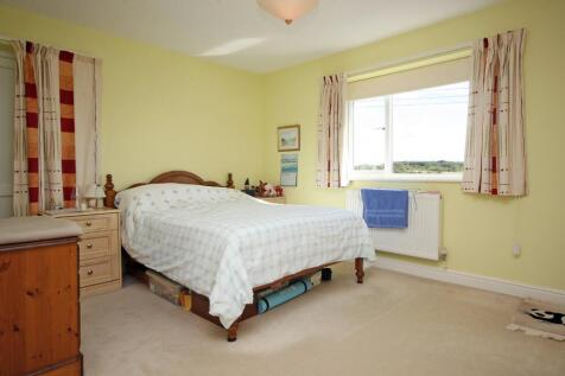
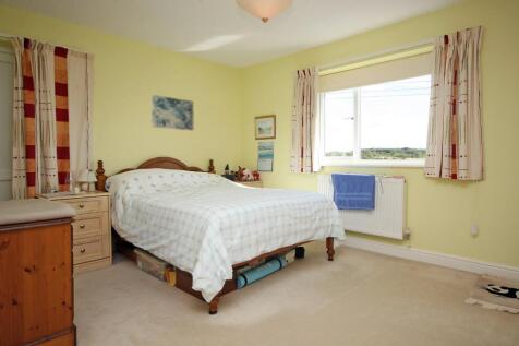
+ wall art (173, 114)
